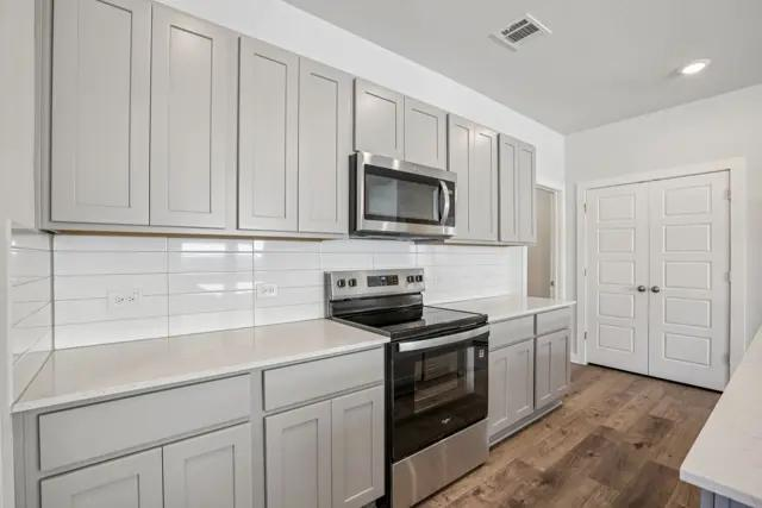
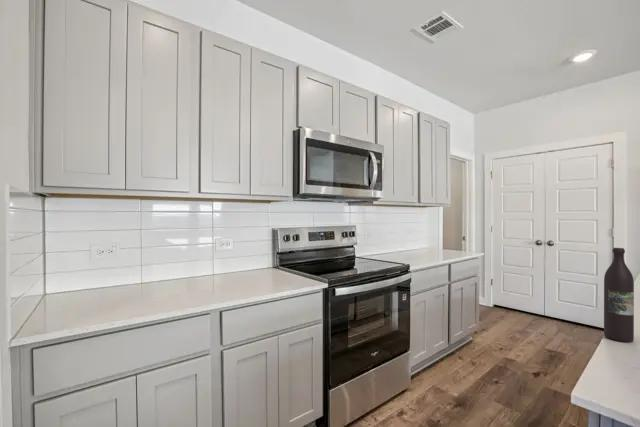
+ wine bottle (618, 293)
